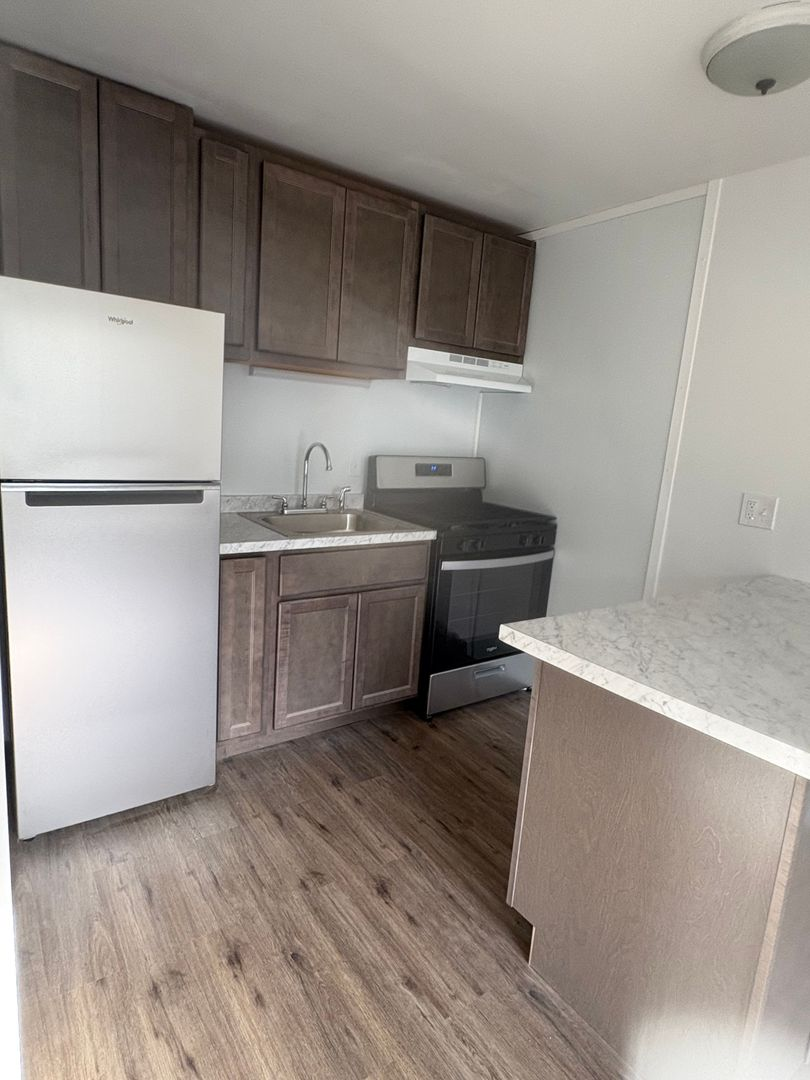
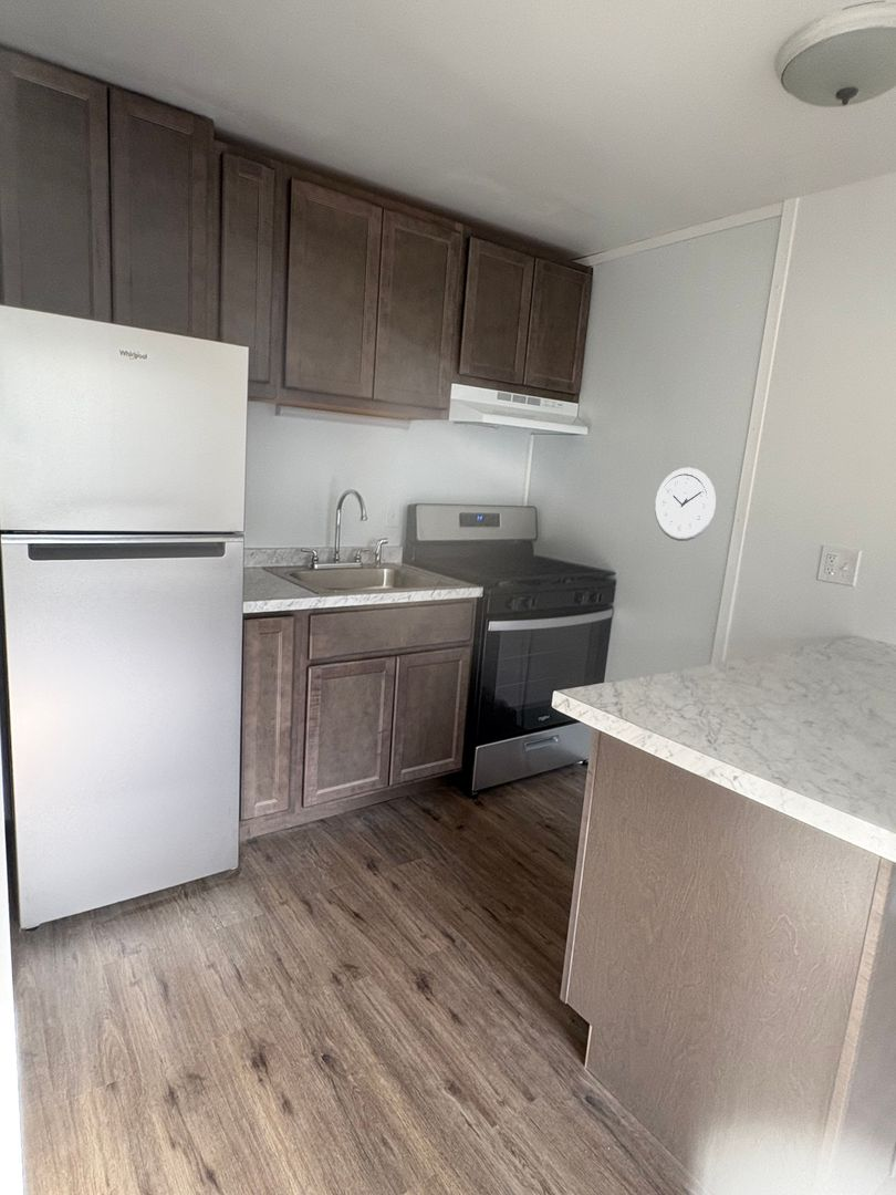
+ wall clock (683, 503)
